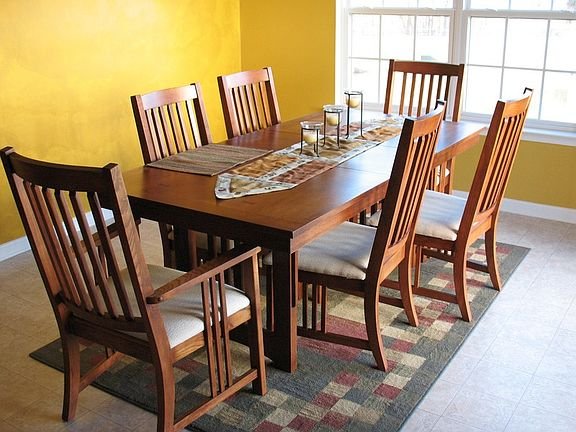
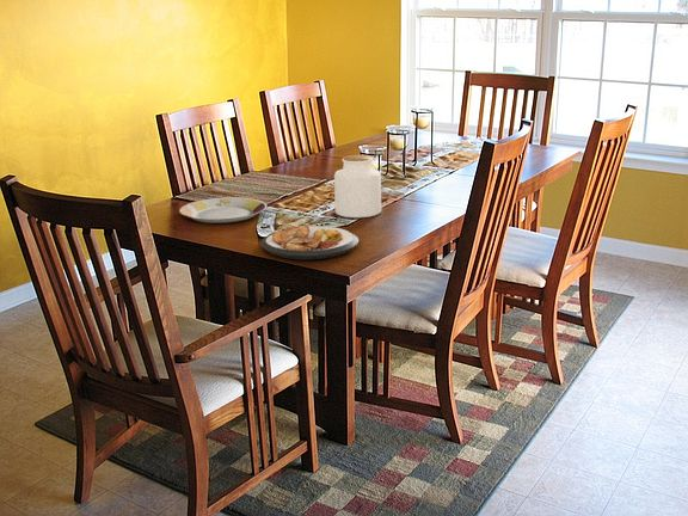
+ jar (357, 184)
+ plate (223, 210)
+ plate (309, 238)
